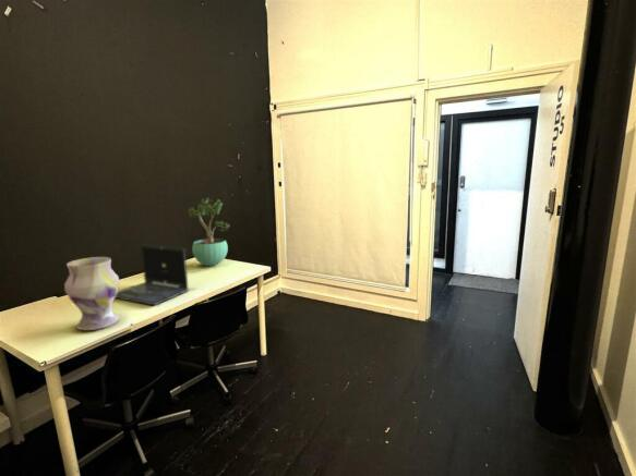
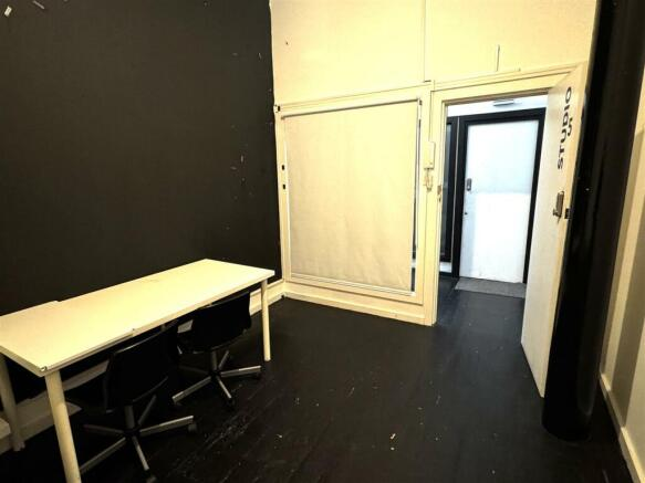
- laptop (147, 272)
- vase (94, 293)
- potted plant (207, 232)
